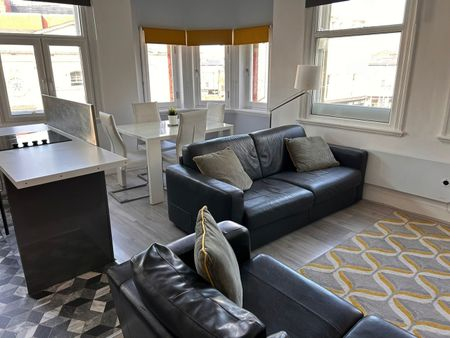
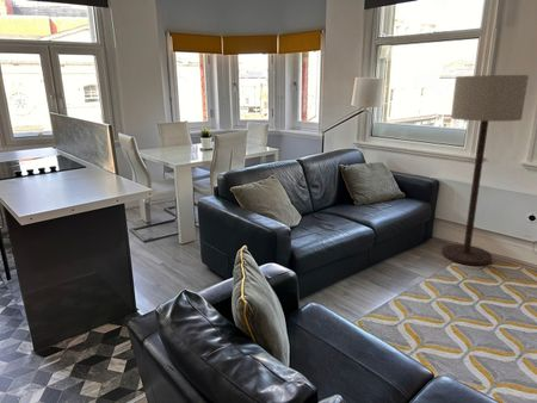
+ floor lamp (477, 170)
